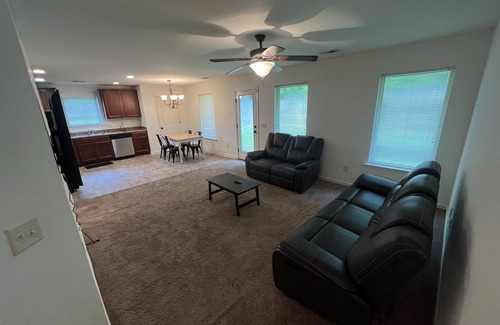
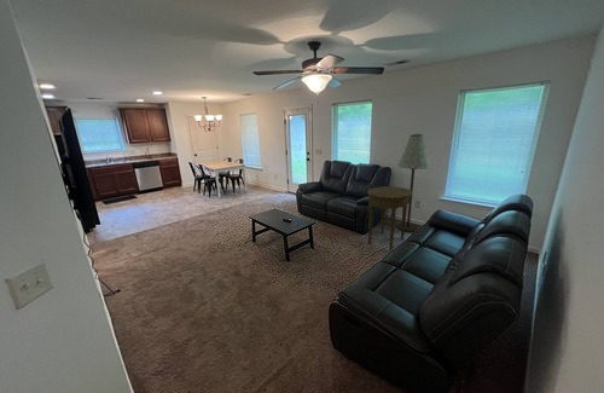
+ floor lamp (412, 183)
+ side table (384, 215)
